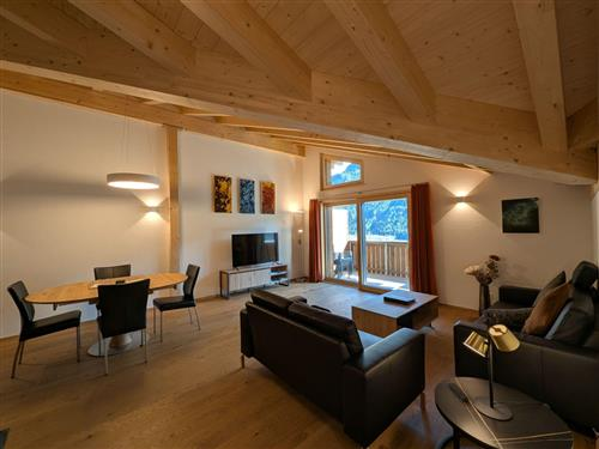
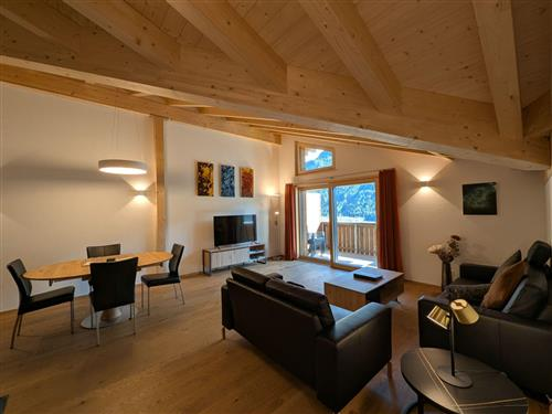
- remote control (456, 389)
